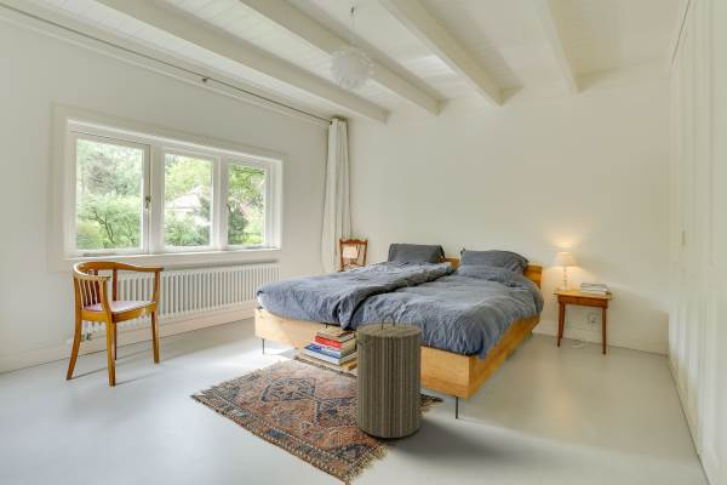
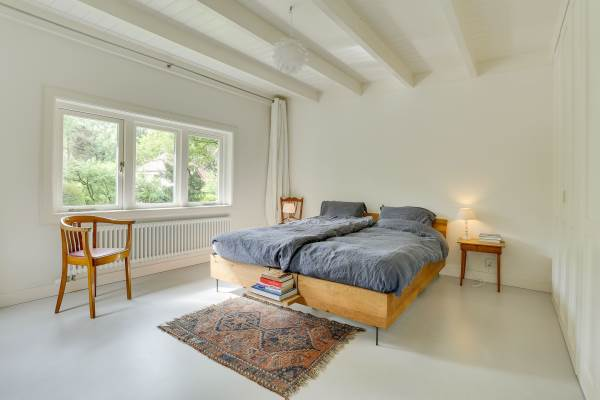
- laundry hamper (388, 367)
